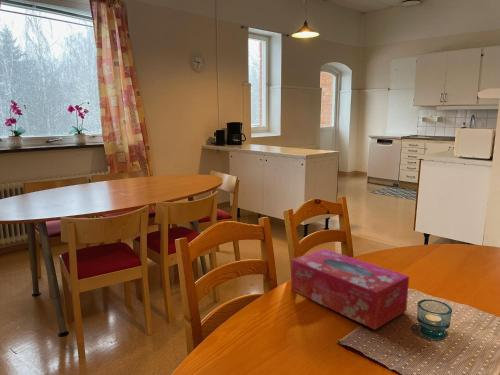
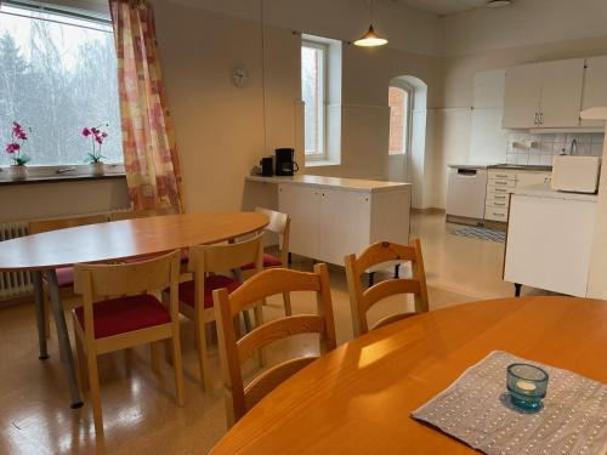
- tissue box (346, 283)
